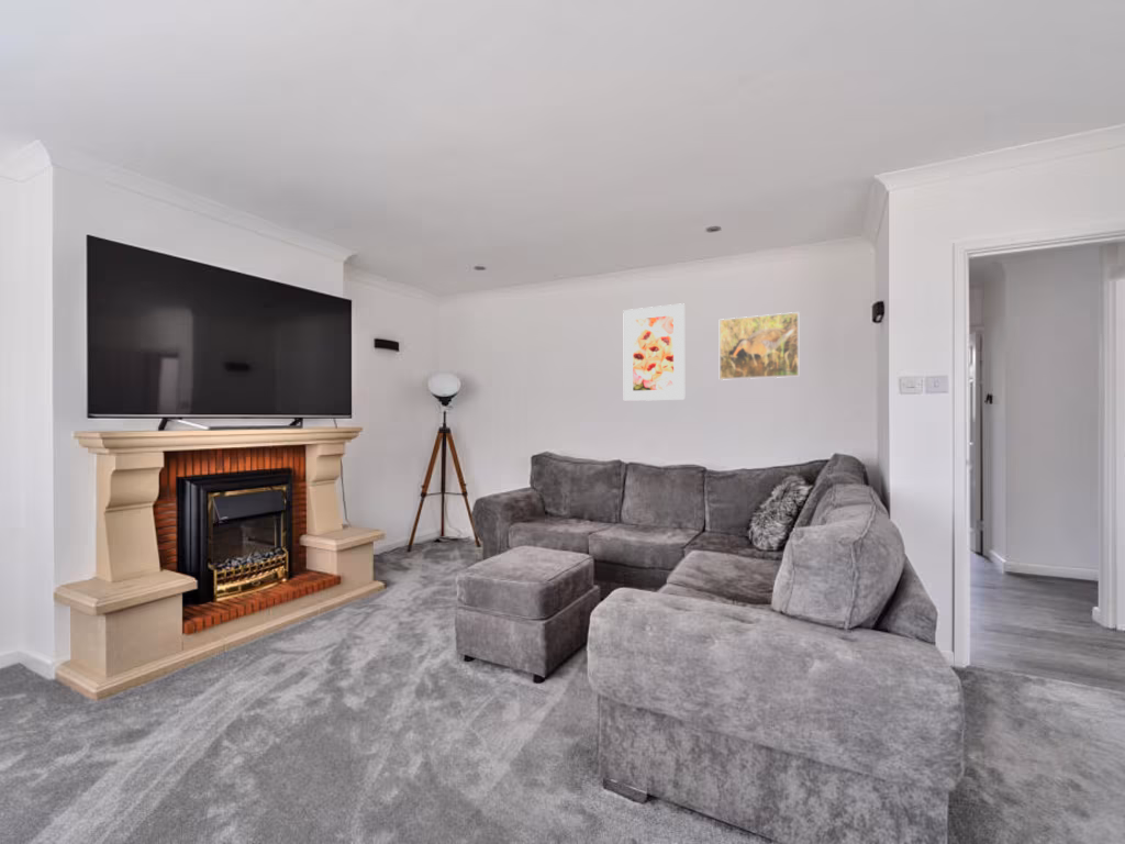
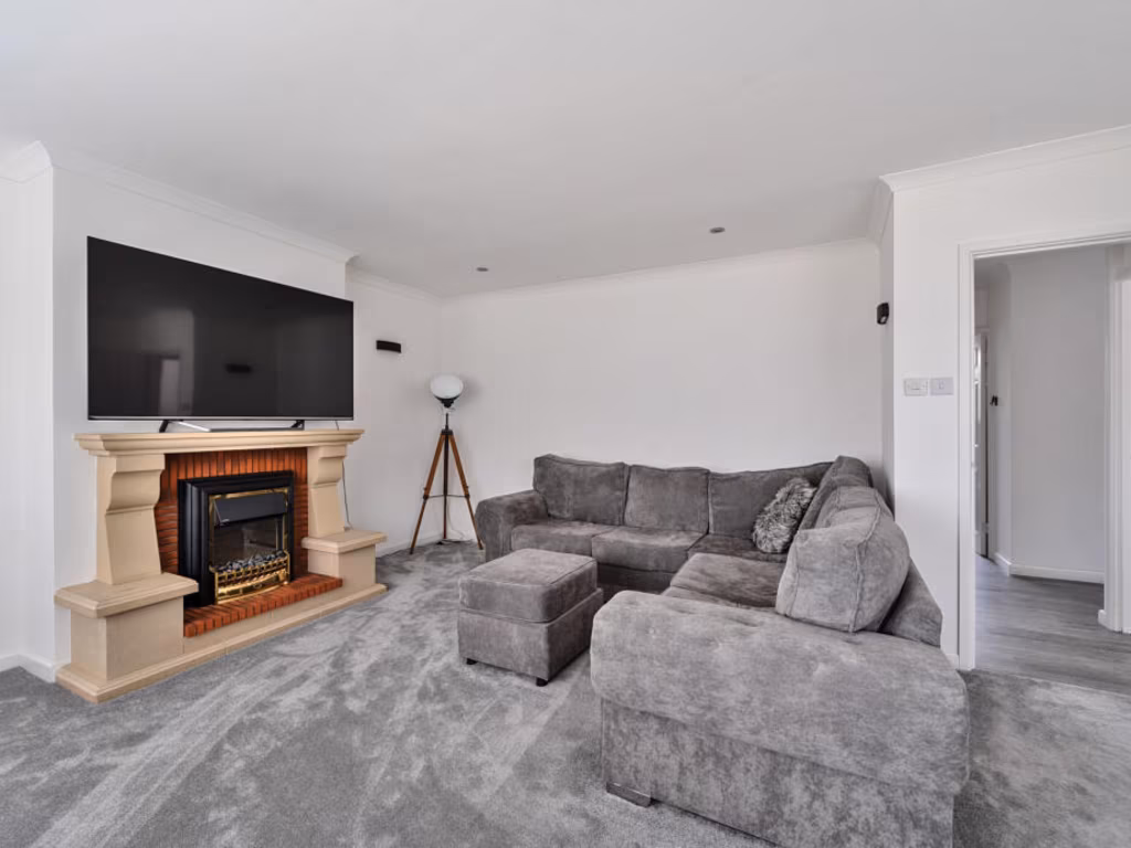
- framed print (653, 353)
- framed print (758, 346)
